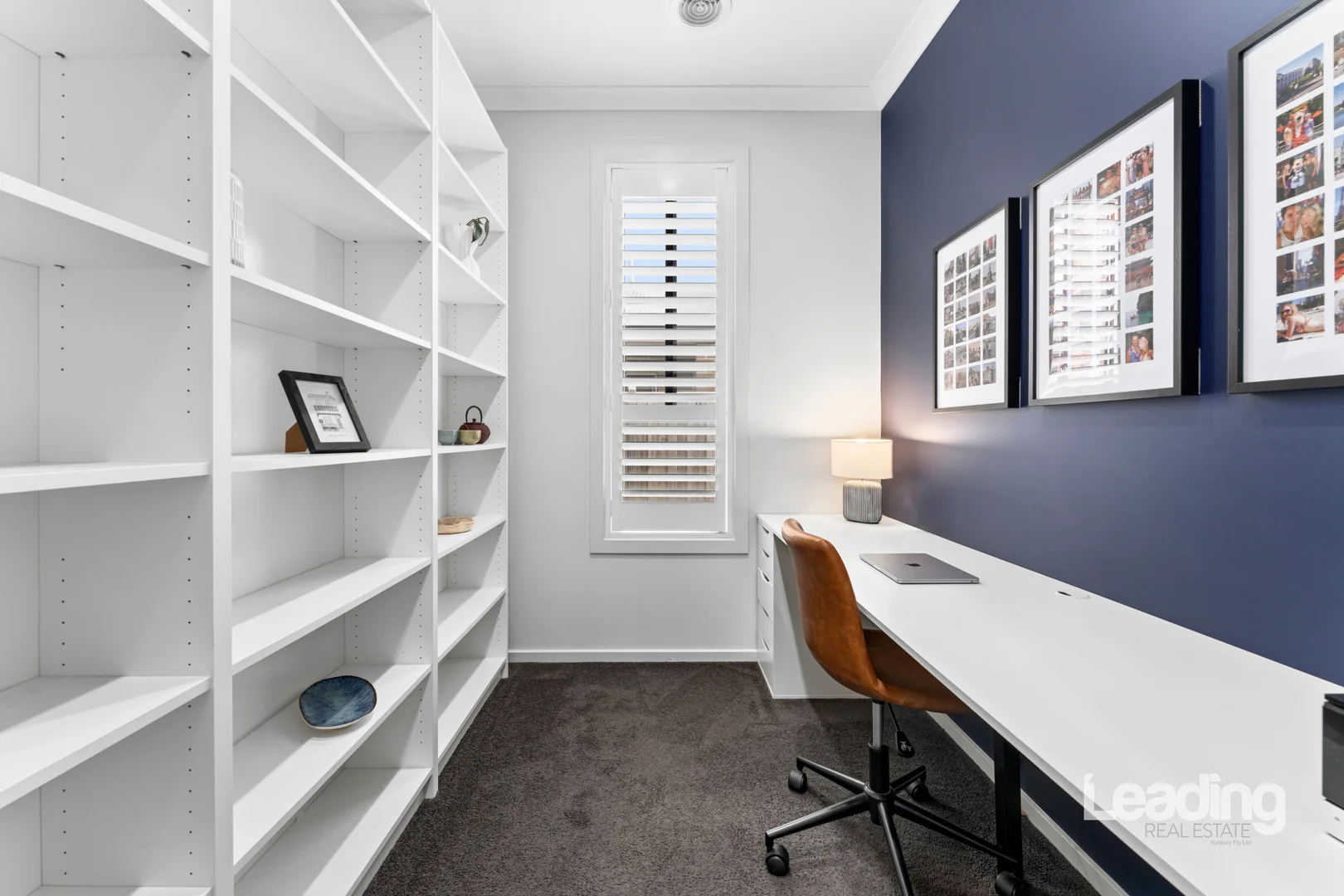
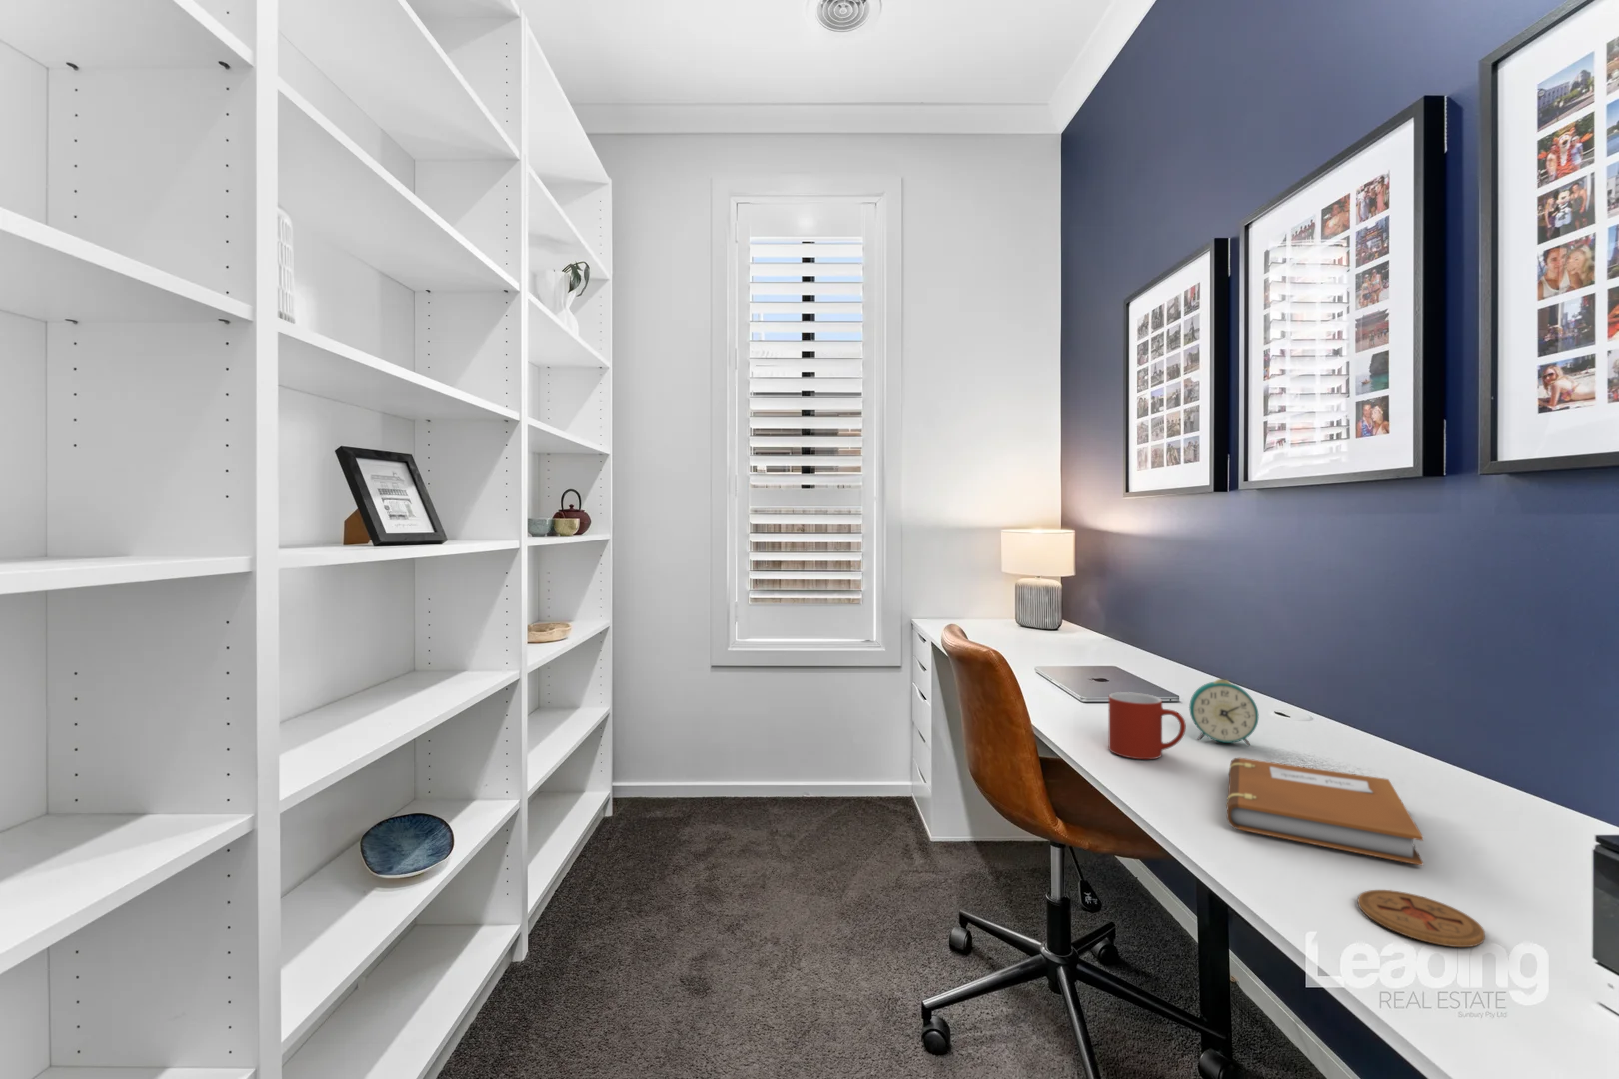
+ notebook (1311, 801)
+ alarm clock (1223, 709)
+ coaster (1418, 916)
+ mug (1147, 726)
